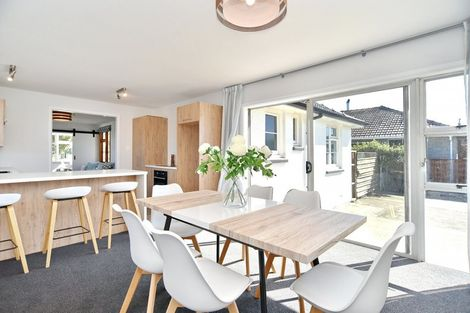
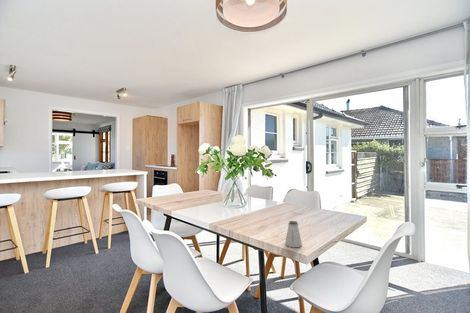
+ saltshaker (293, 233)
